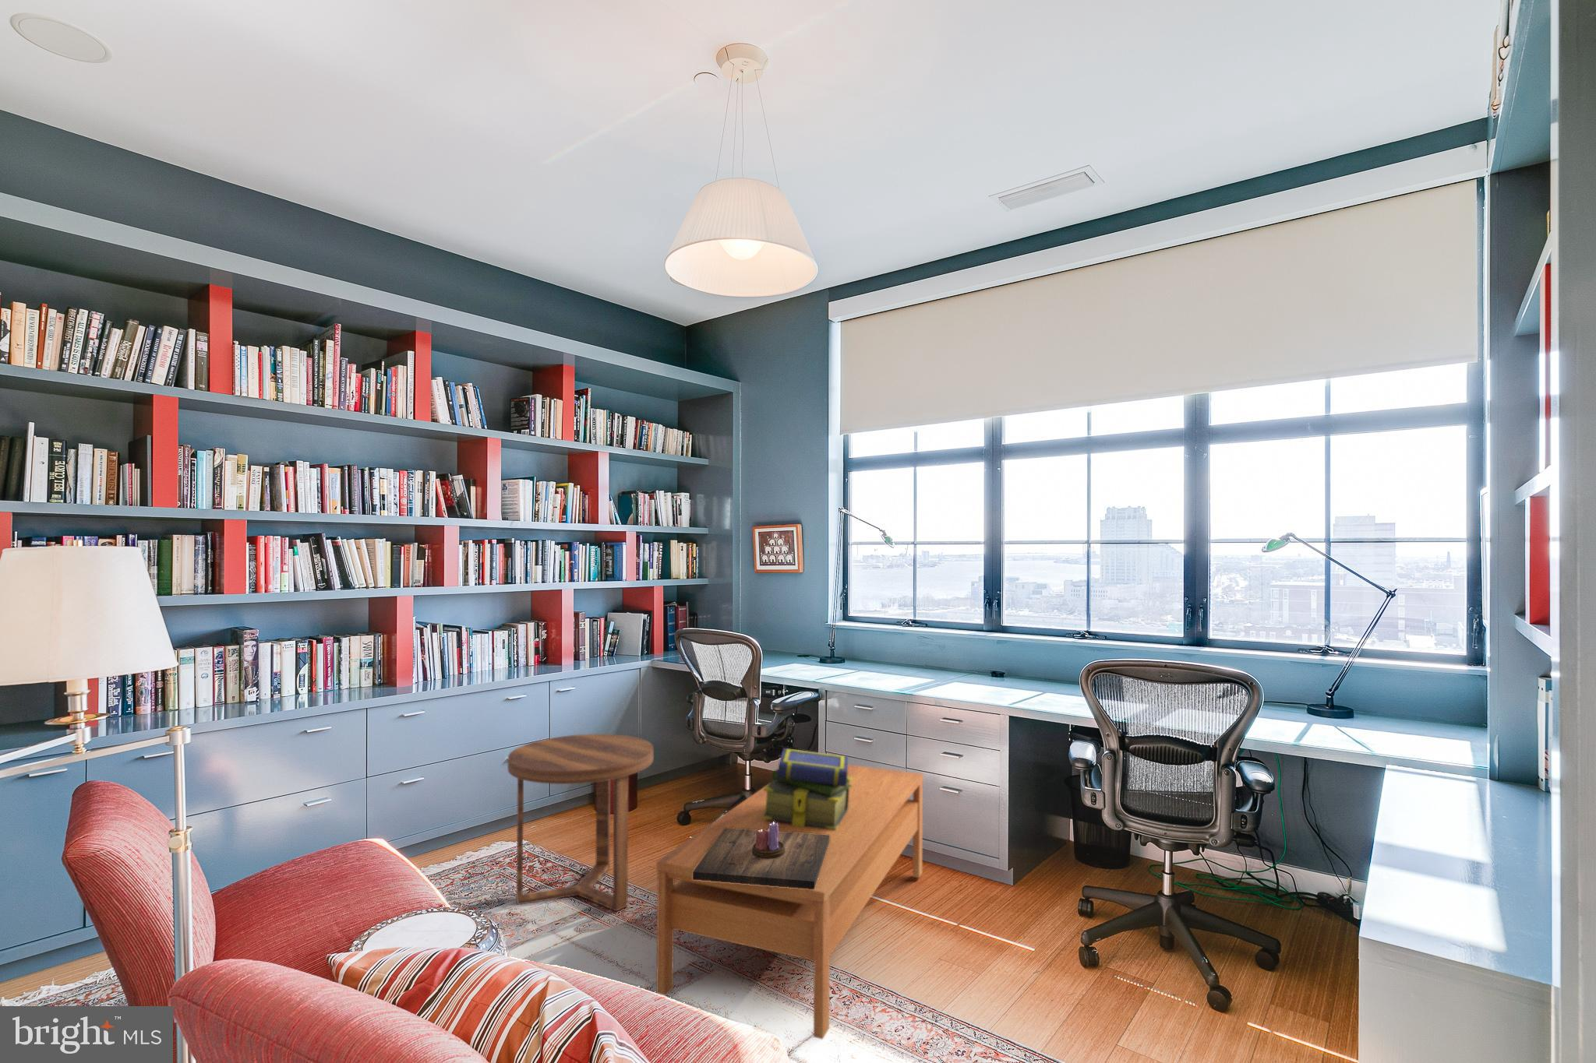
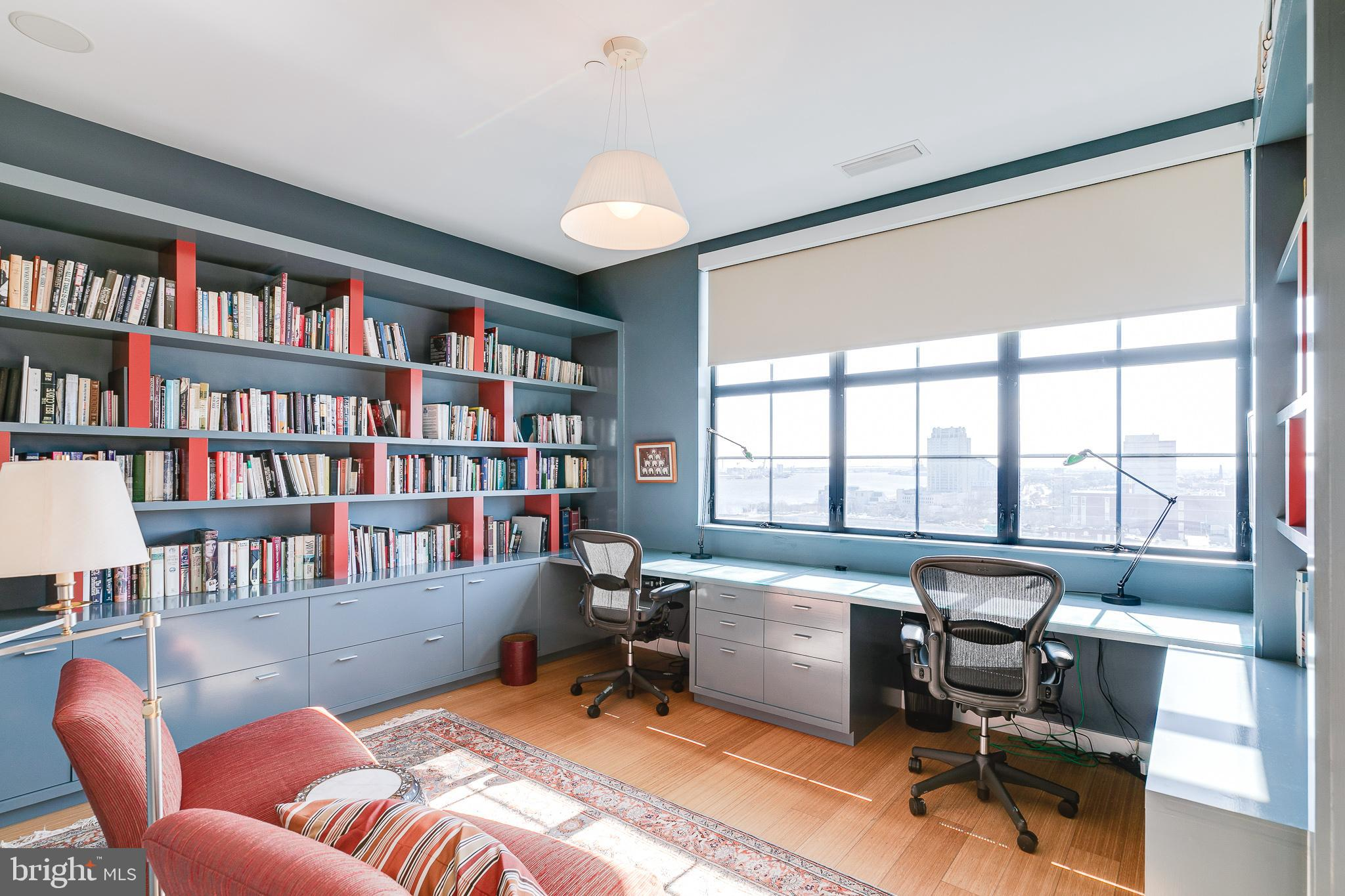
- side table (596, 821)
- coffee table (820, 872)
- candle (765, 839)
- stack of books (810, 784)
